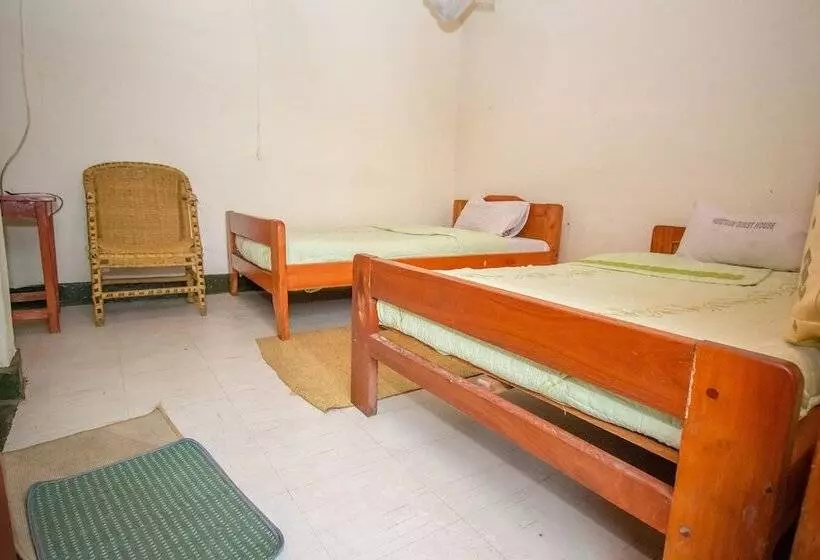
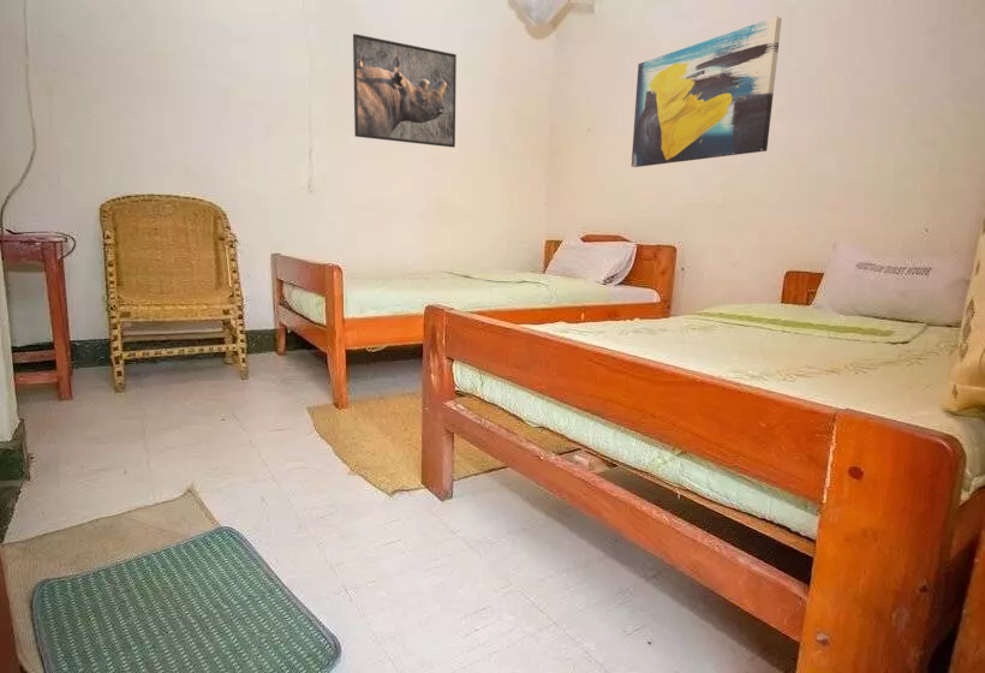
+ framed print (406, 94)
+ wall art (696, 102)
